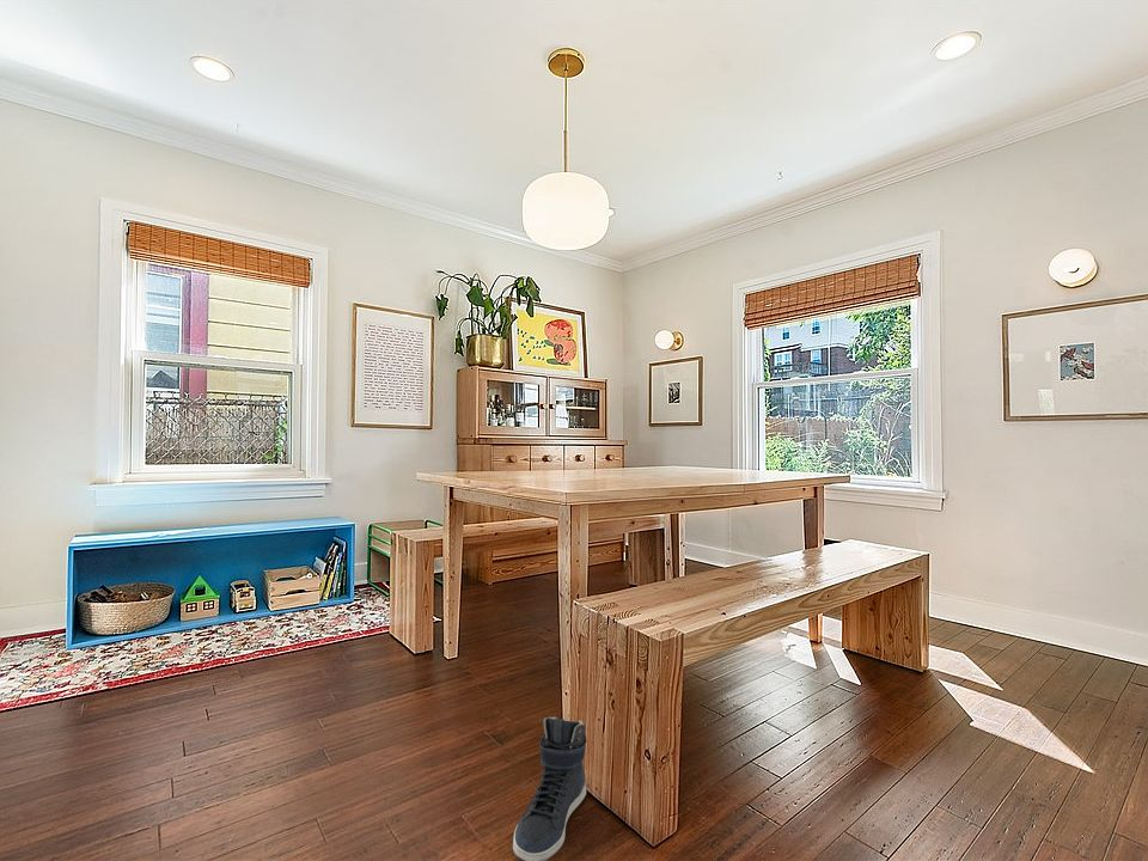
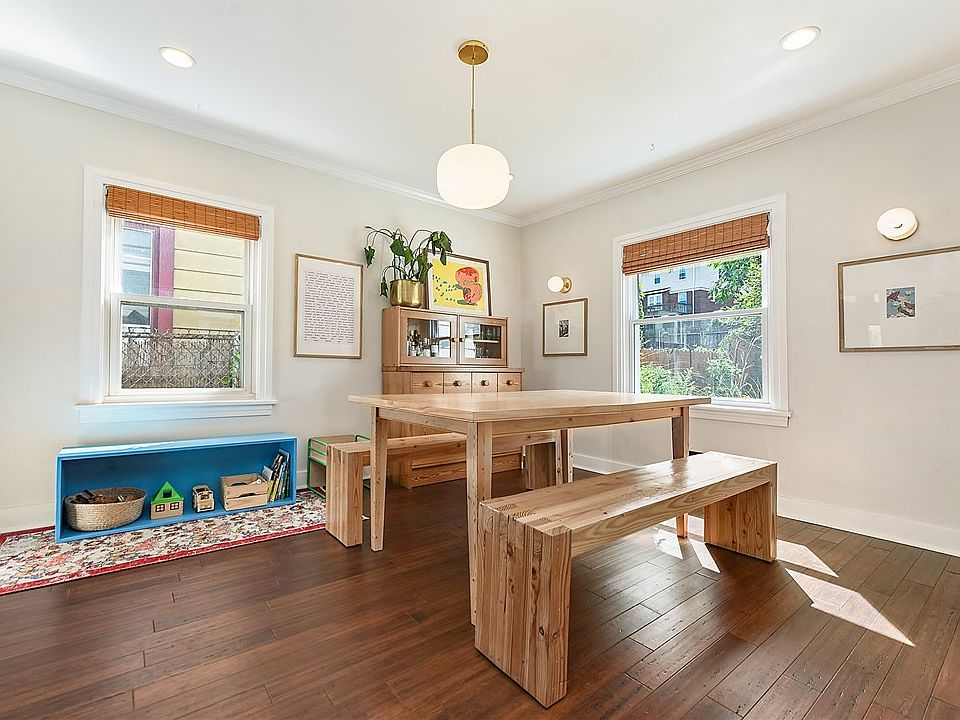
- sneaker (552, 775)
